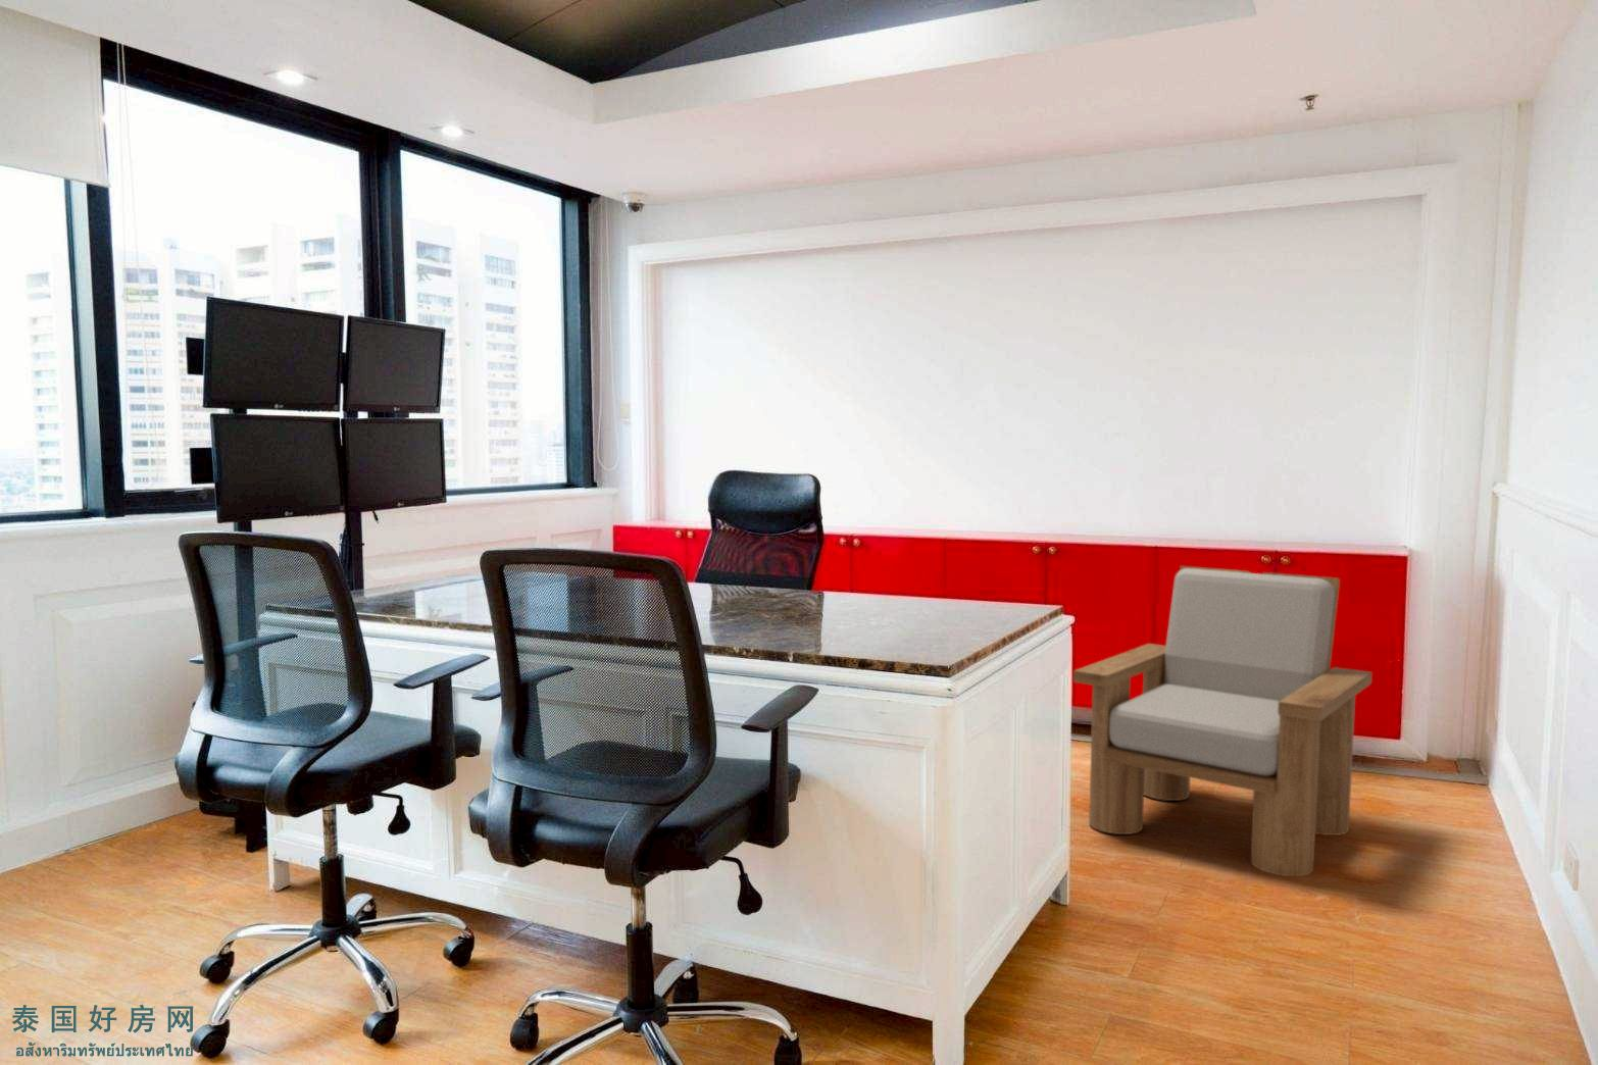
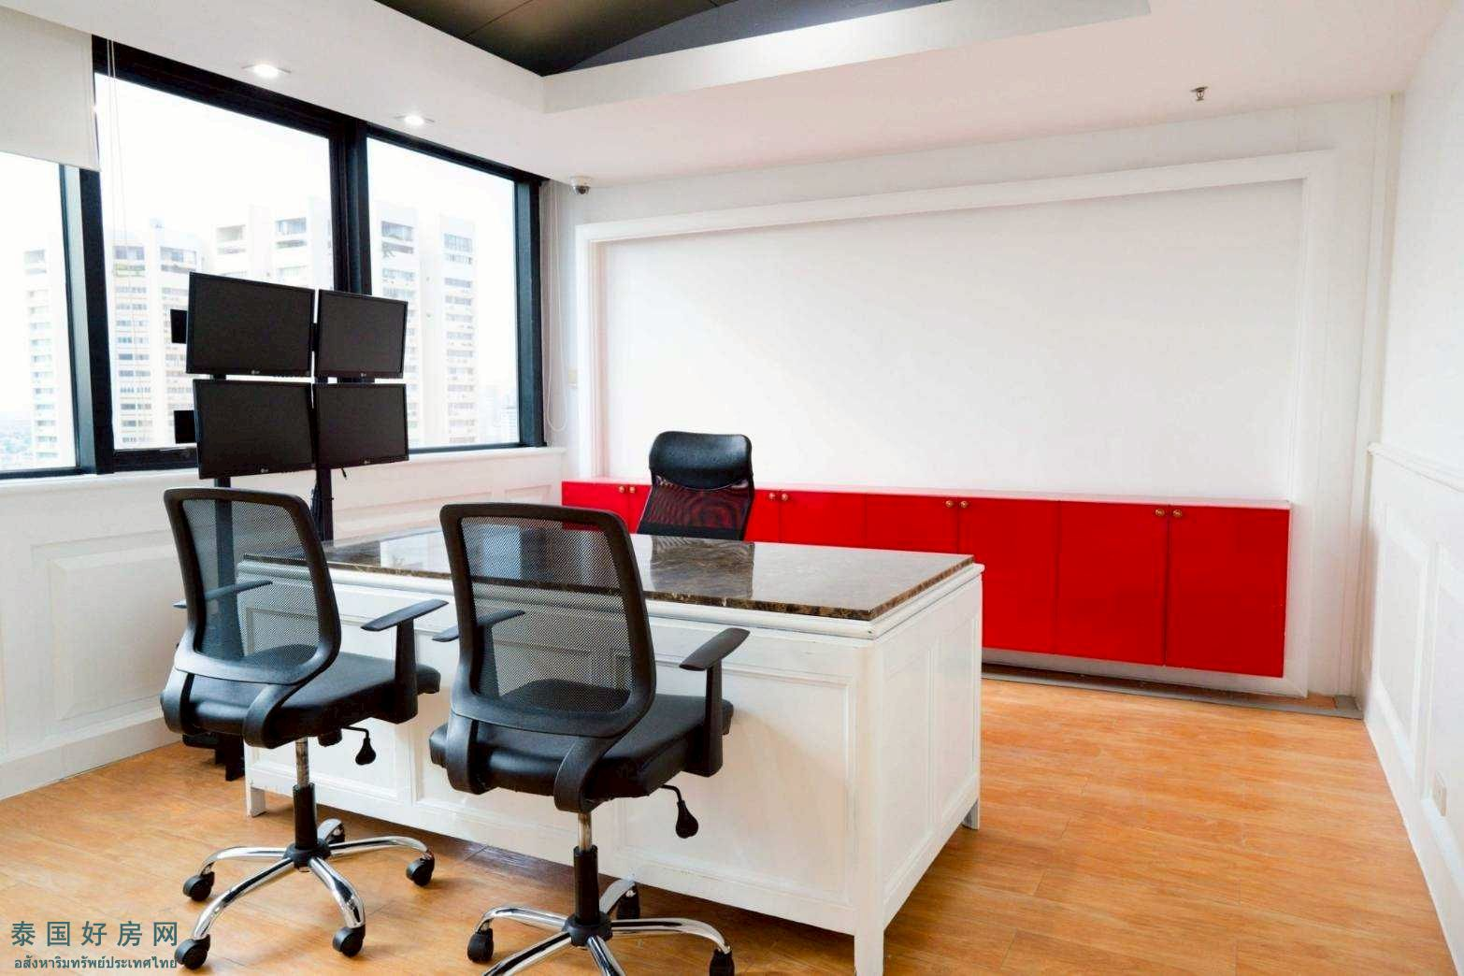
- armchair (1222, 702)
